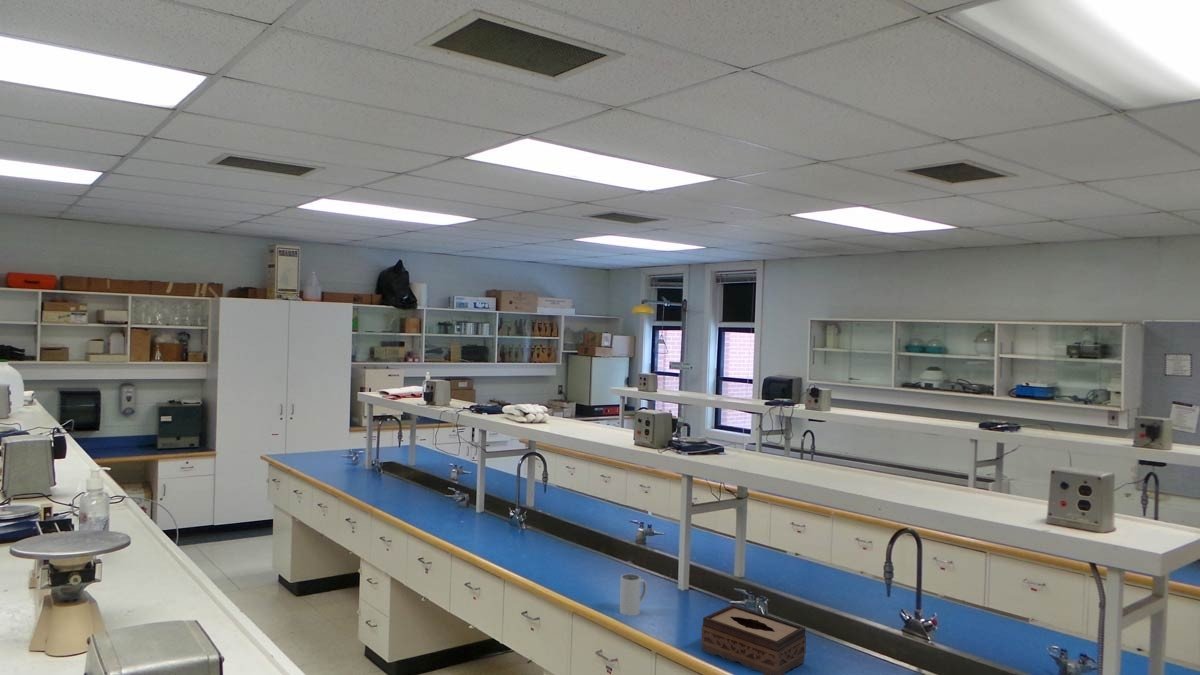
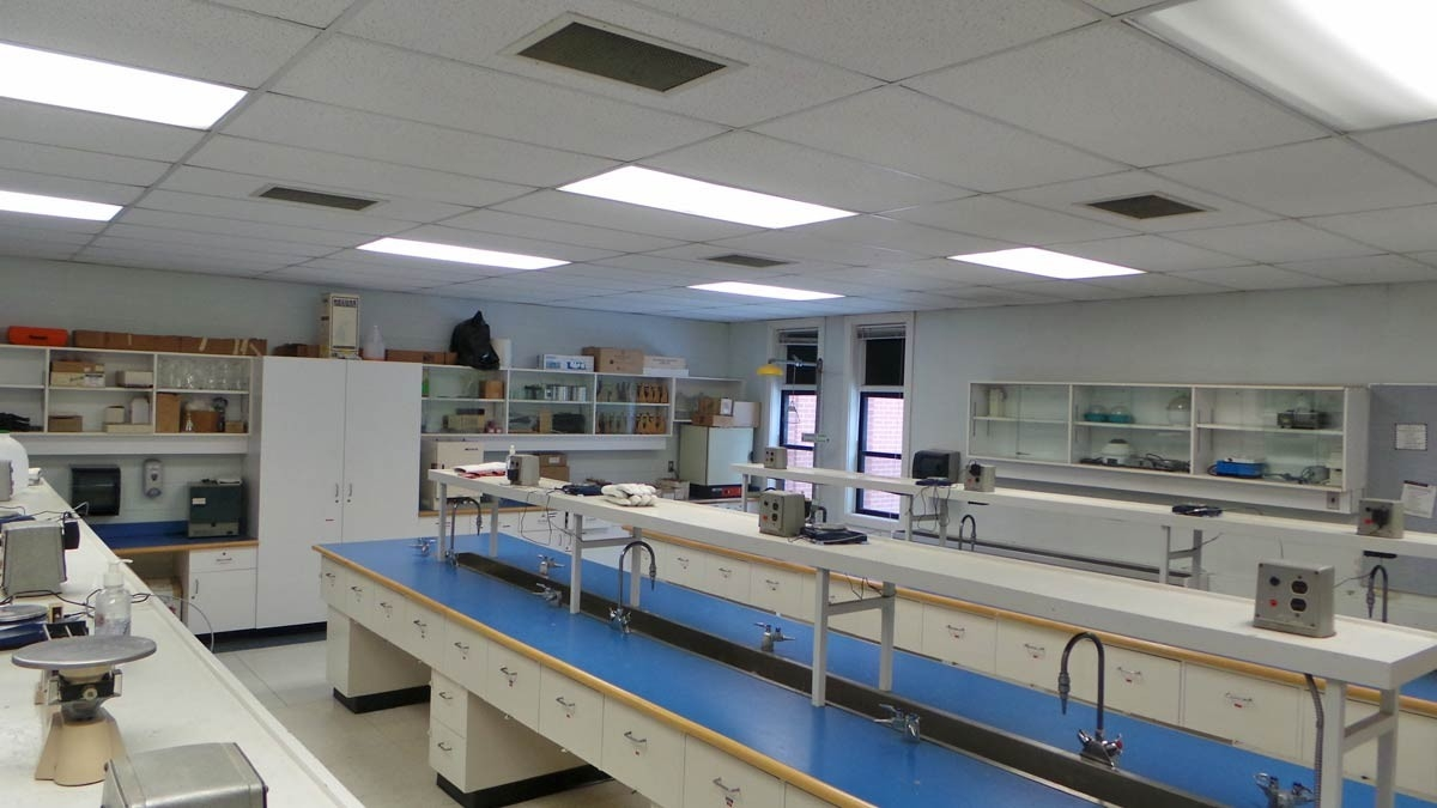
- mug (634, 593)
- tissue box (753, 639)
